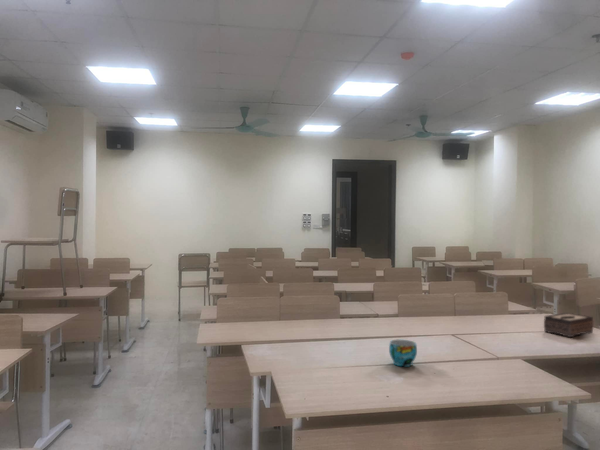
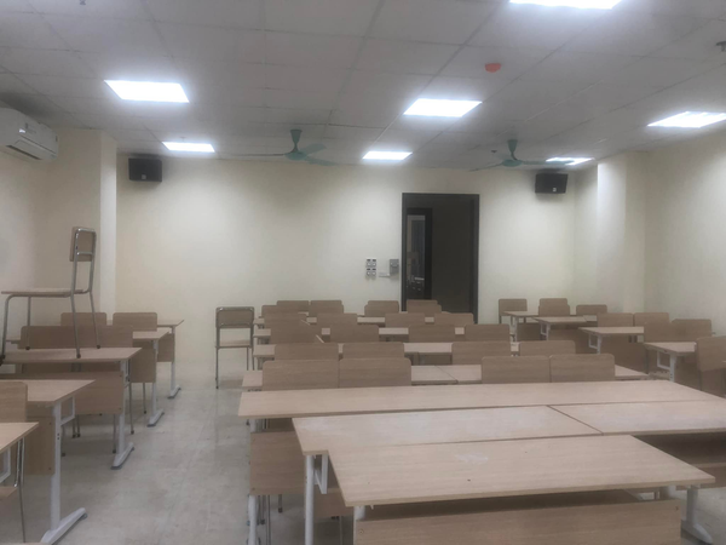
- tissue box (568, 324)
- cup (402, 352)
